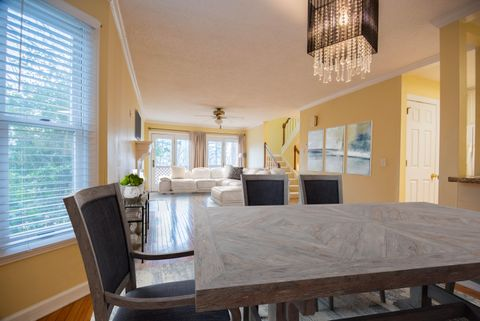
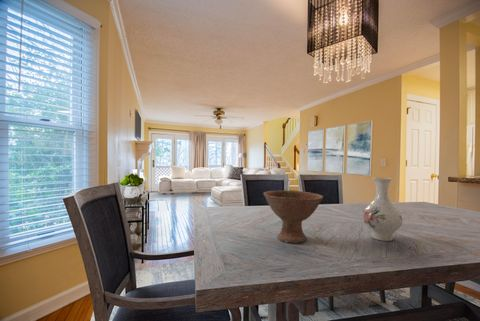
+ bowl (290, 214)
+ vase (381, 207)
